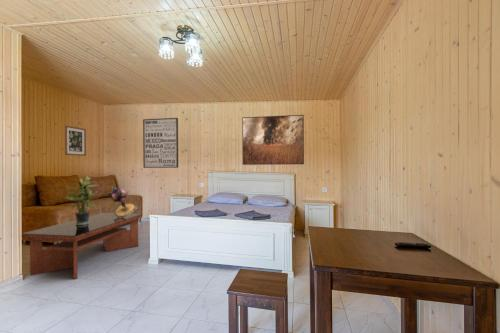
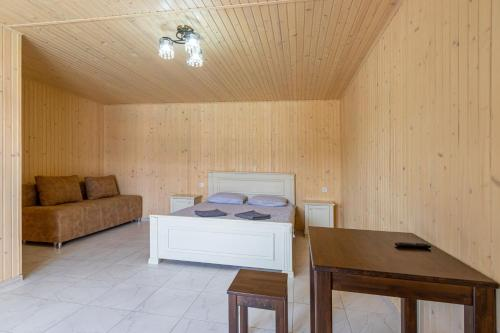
- bouquet (123, 200)
- wall art (75, 141)
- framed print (272, 140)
- coffee table (92, 240)
- potted plant (82, 199)
- wall art (160, 143)
